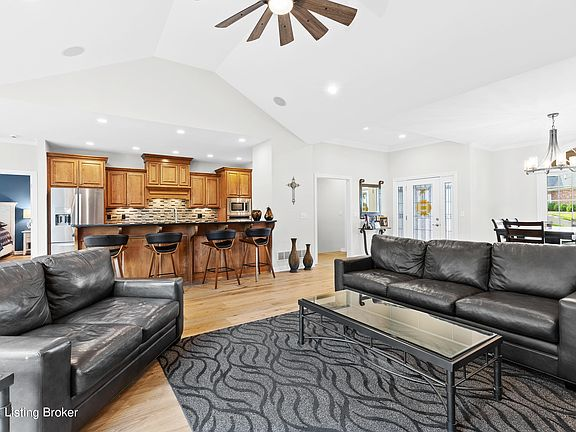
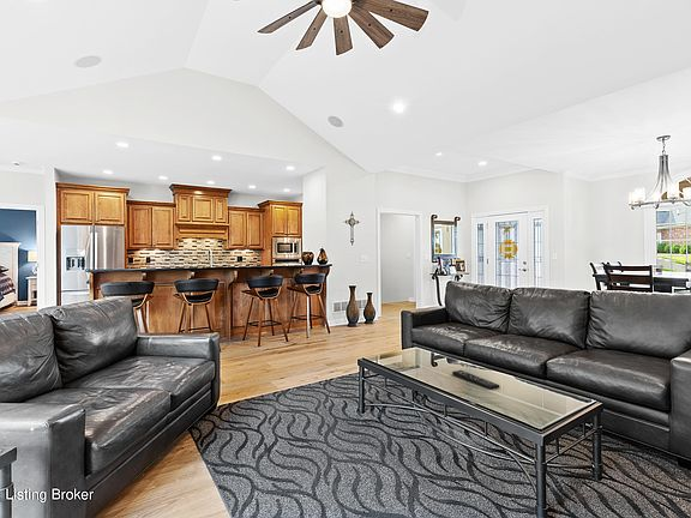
+ remote control (474, 378)
